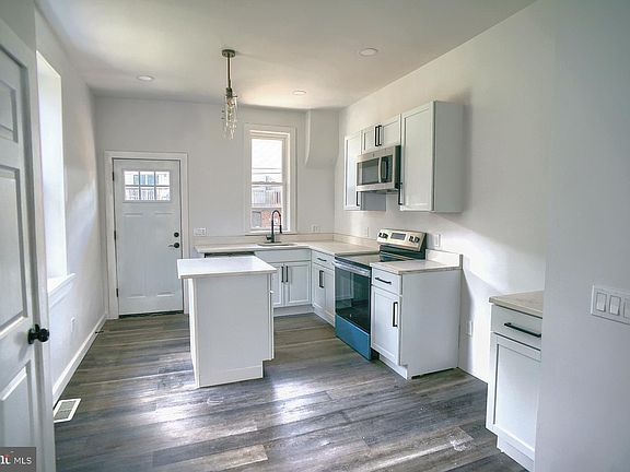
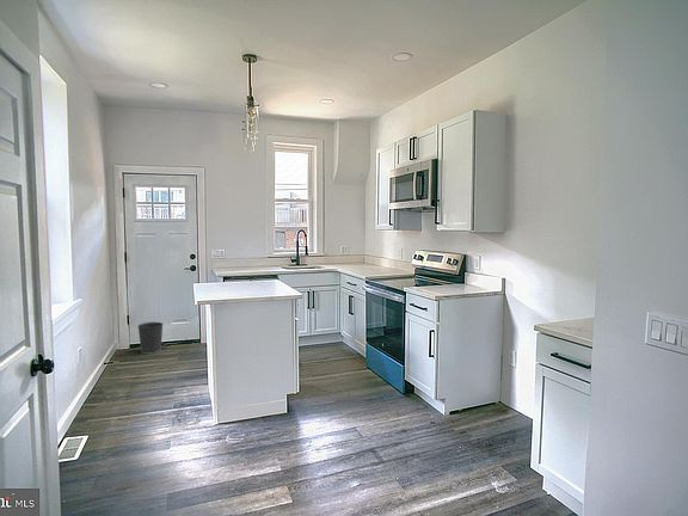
+ wastebasket (150, 337)
